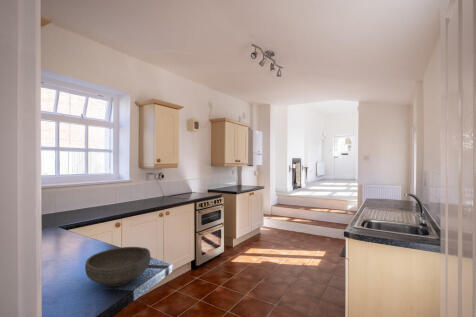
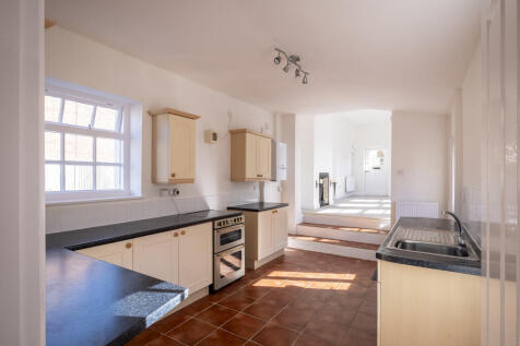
- bowl (119, 267)
